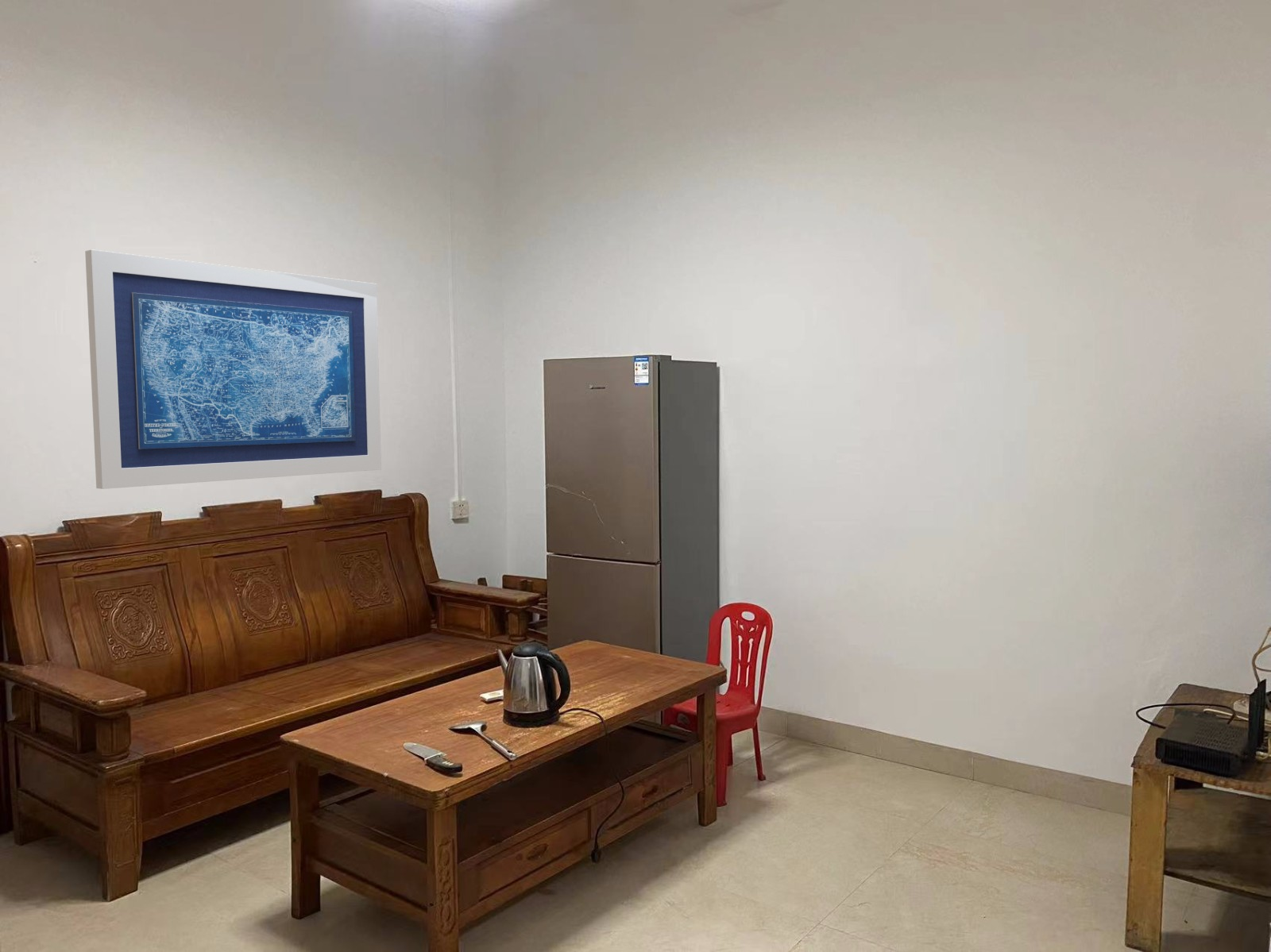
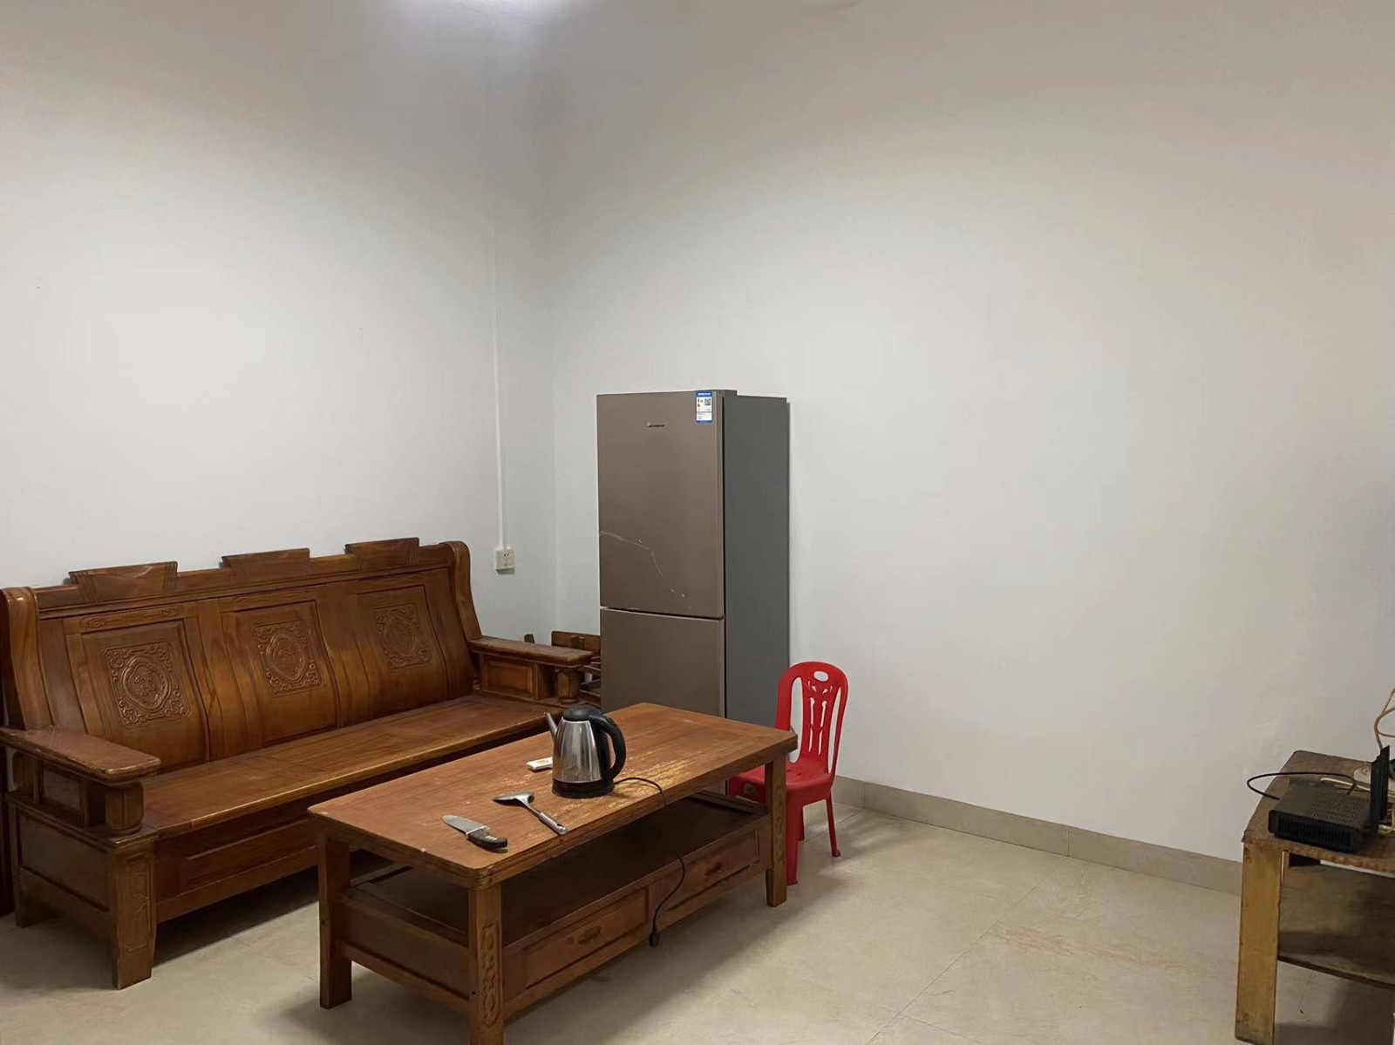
- wall art (252, 374)
